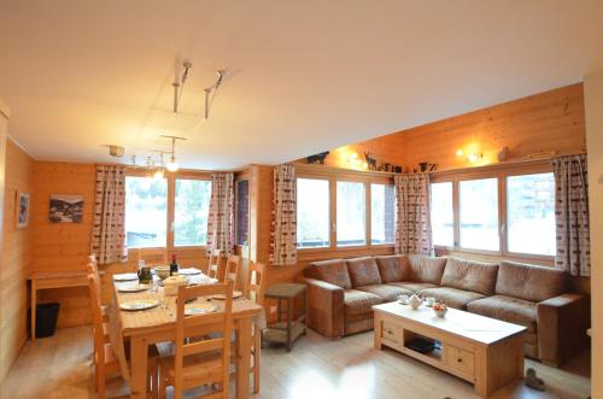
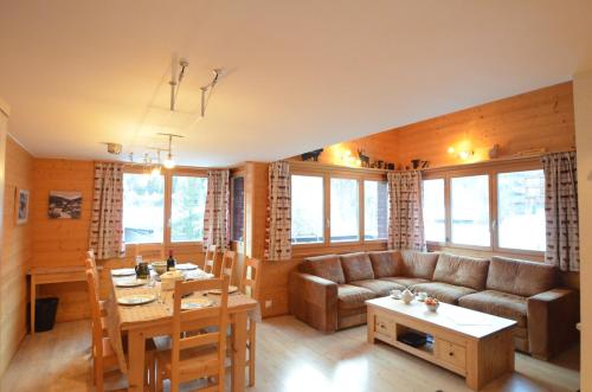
- side table (283, 312)
- boots (534, 377)
